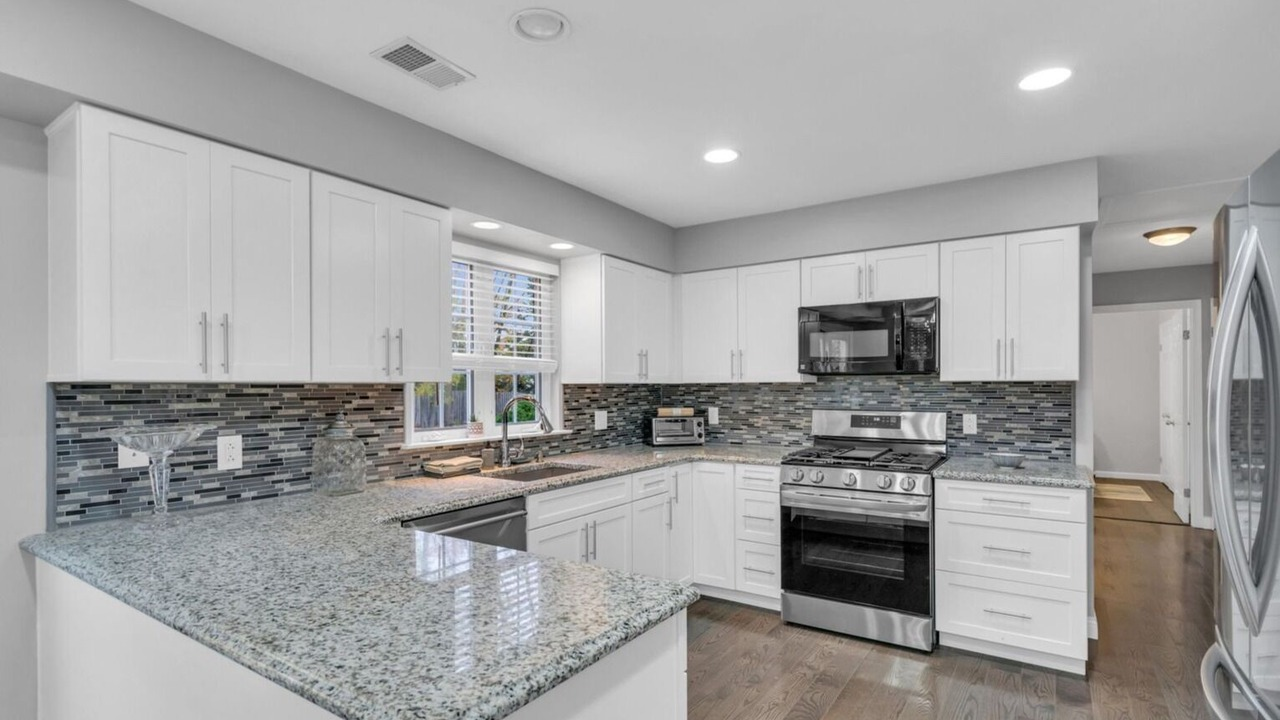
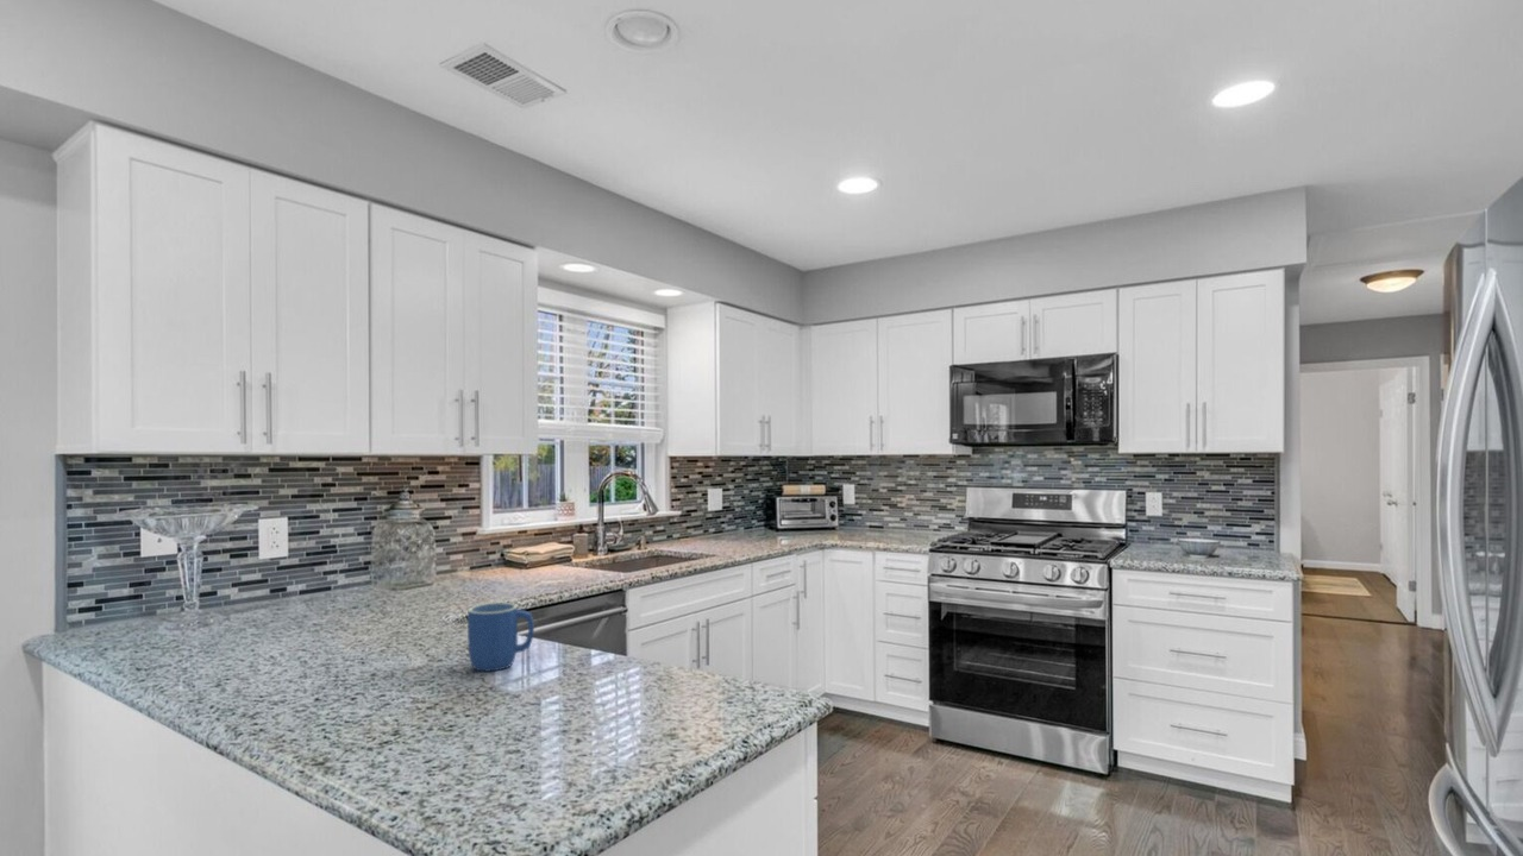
+ mug (499, 636)
